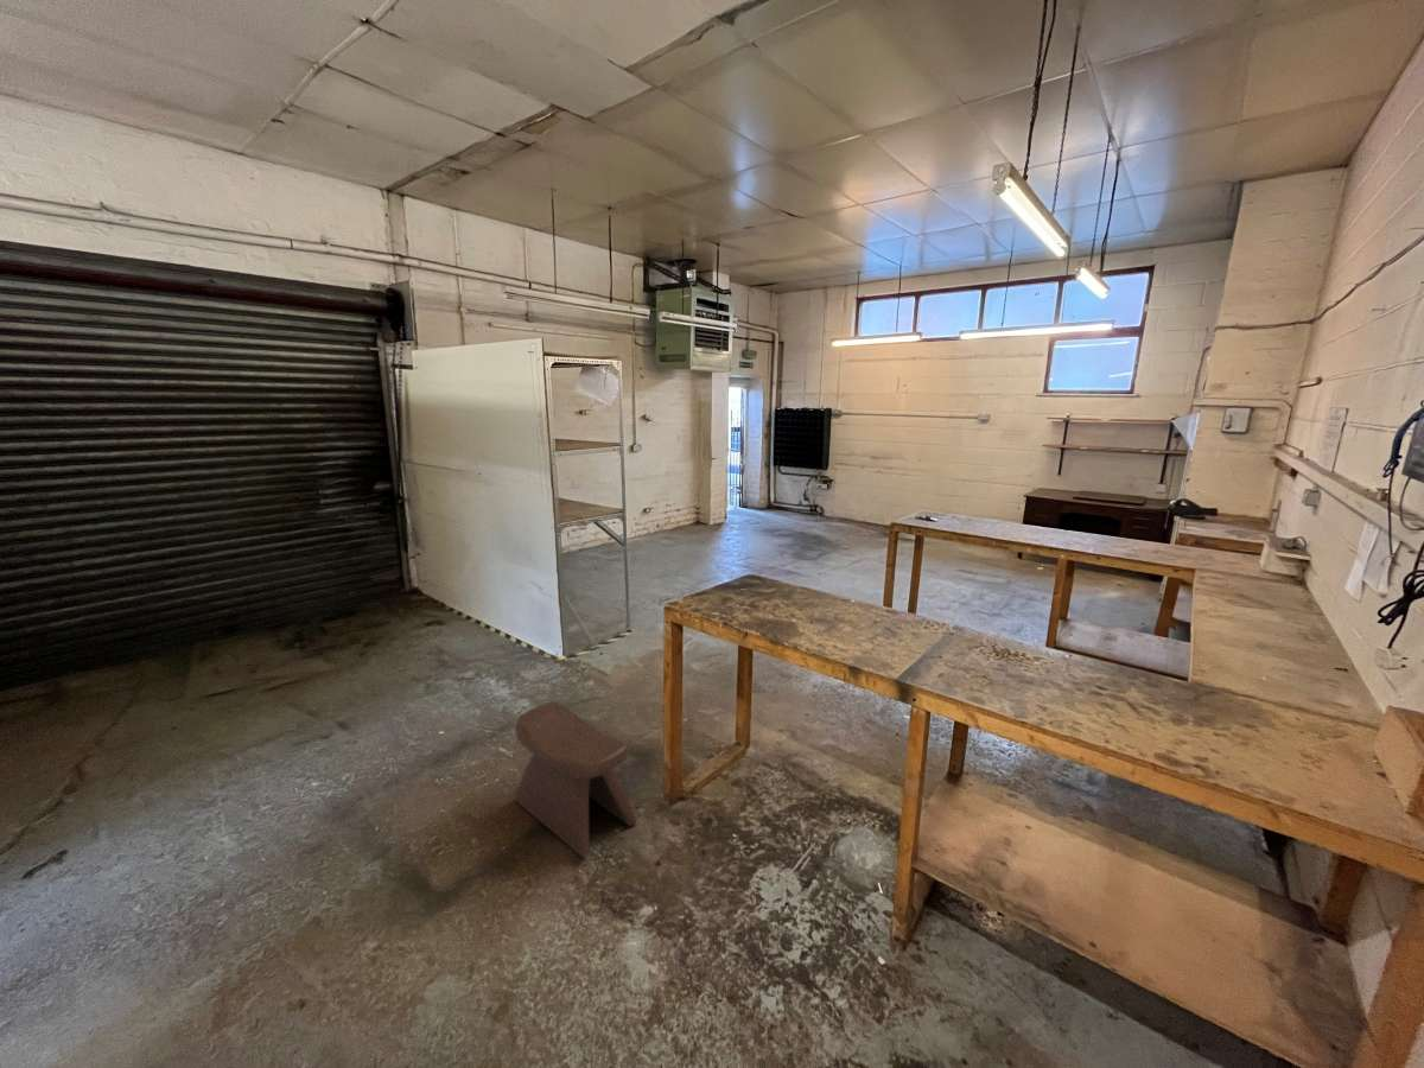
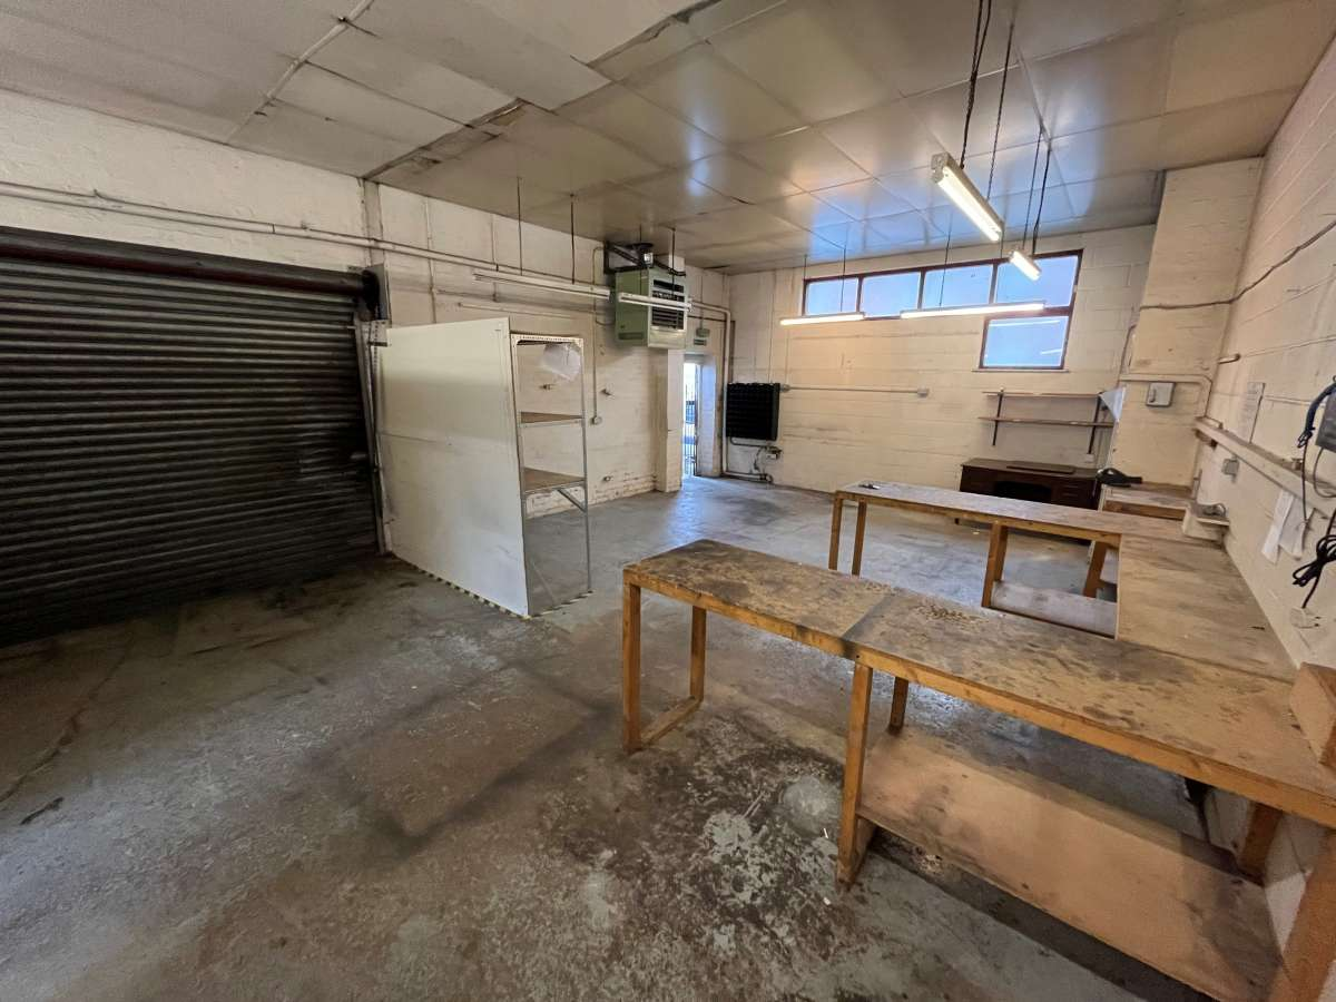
- stool (572, 770)
